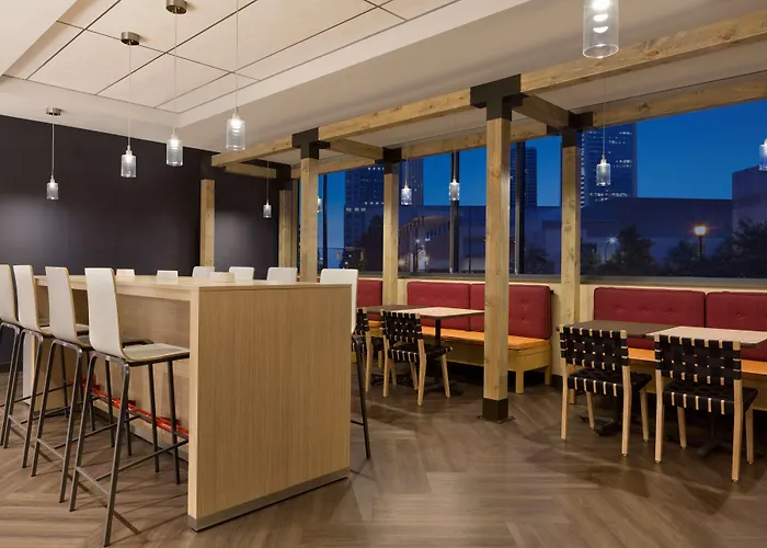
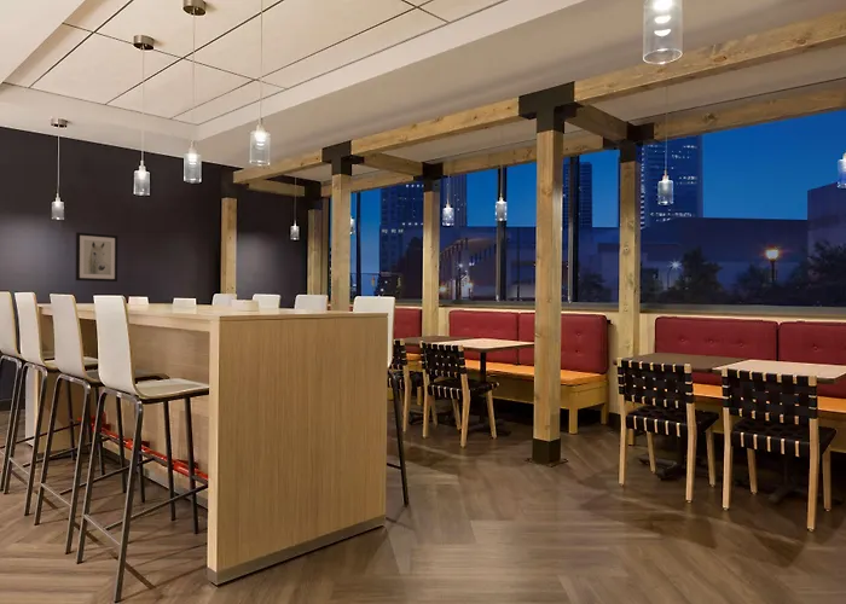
+ wall art (97, 257)
